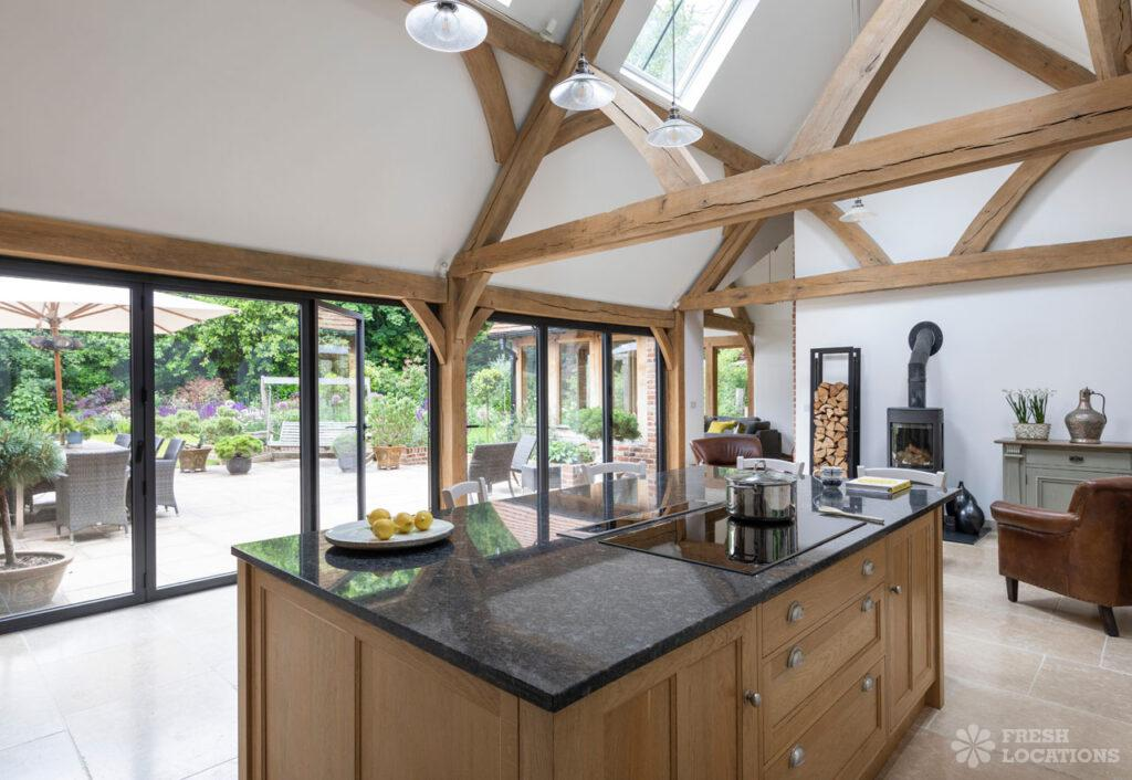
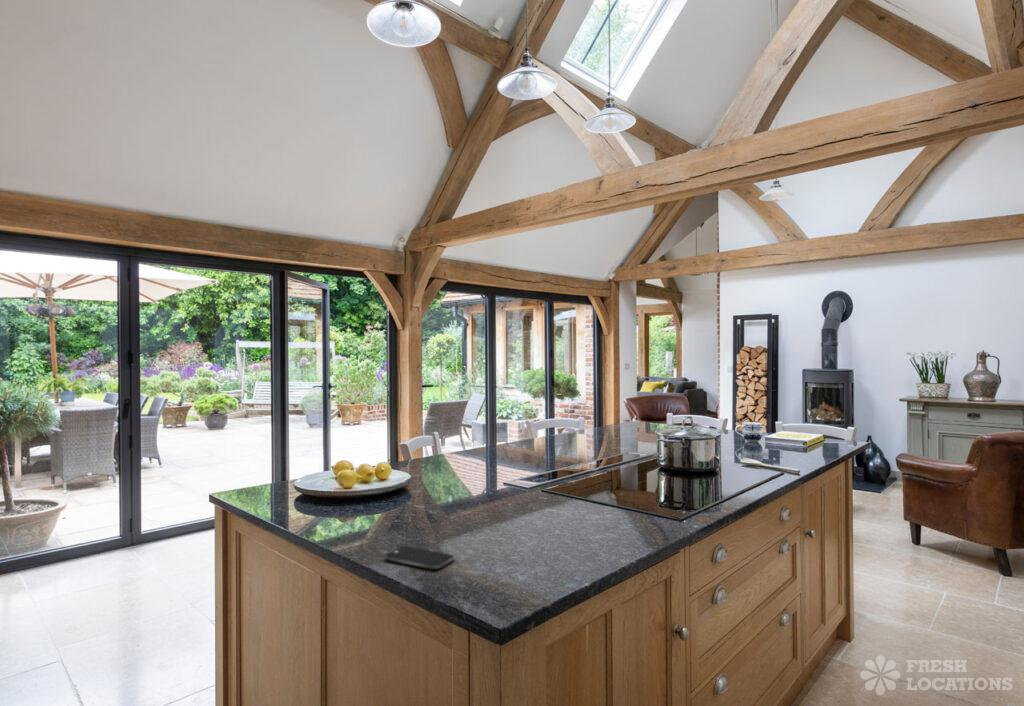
+ smartphone (419, 557)
